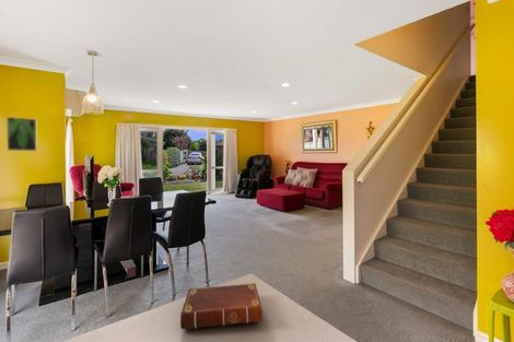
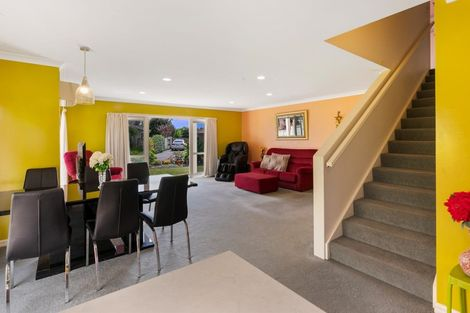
- book (222, 304)
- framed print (22, 134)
